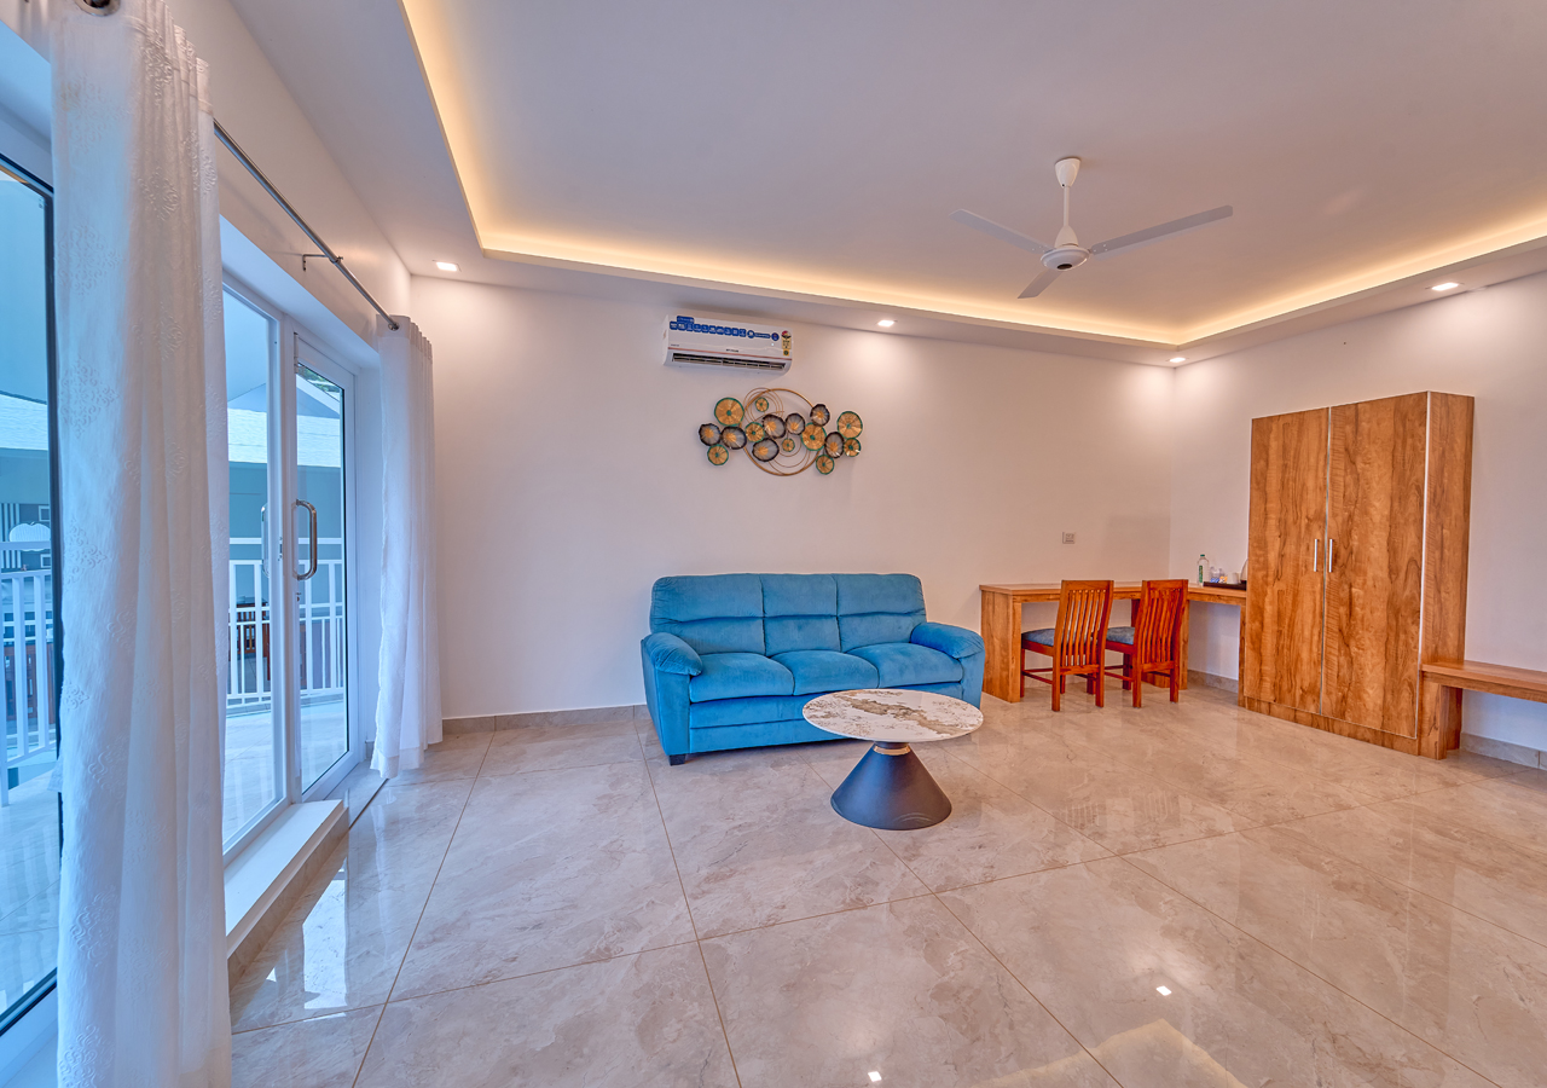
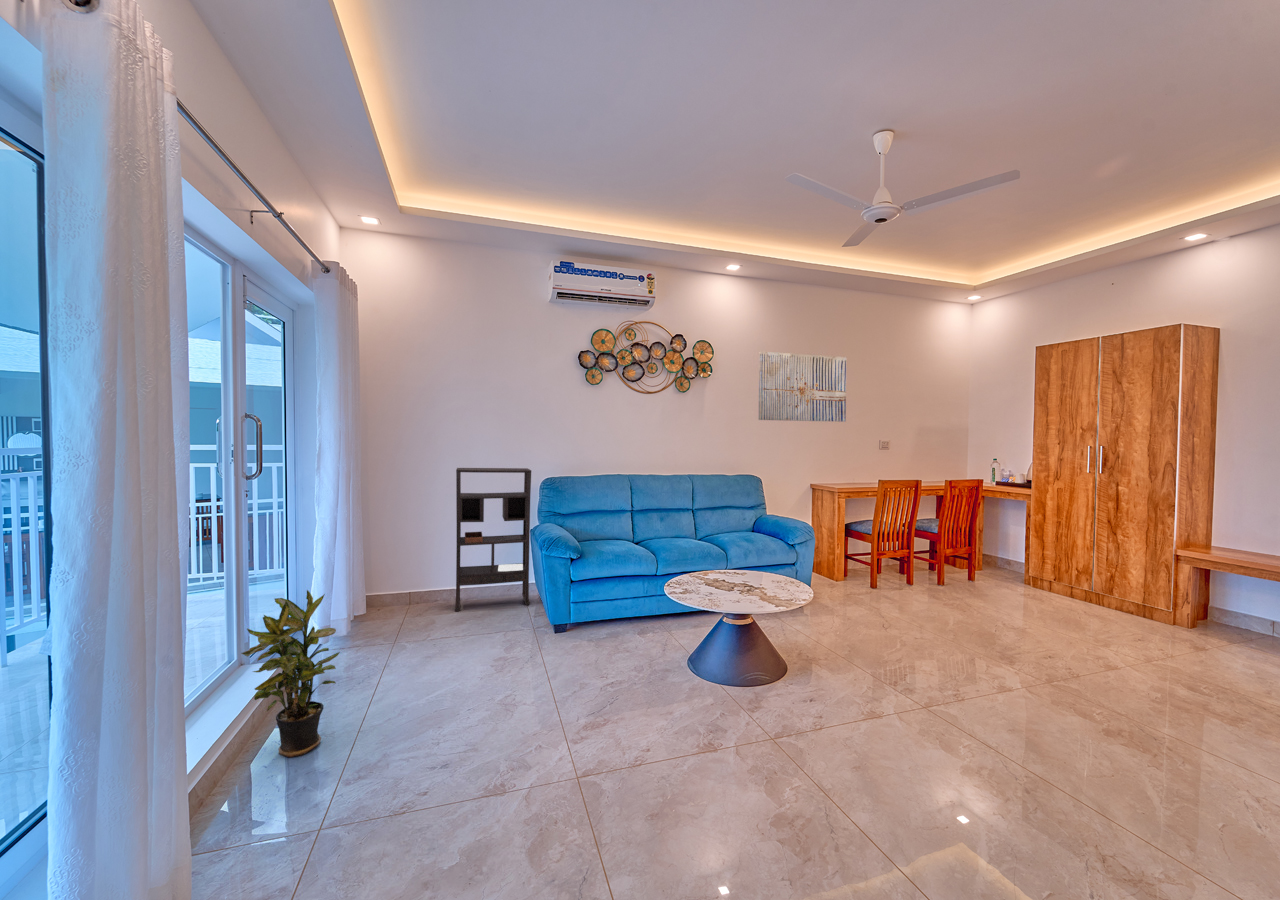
+ potted plant (292, 674)
+ wall art (803, 387)
+ bookshelf (493, 536)
